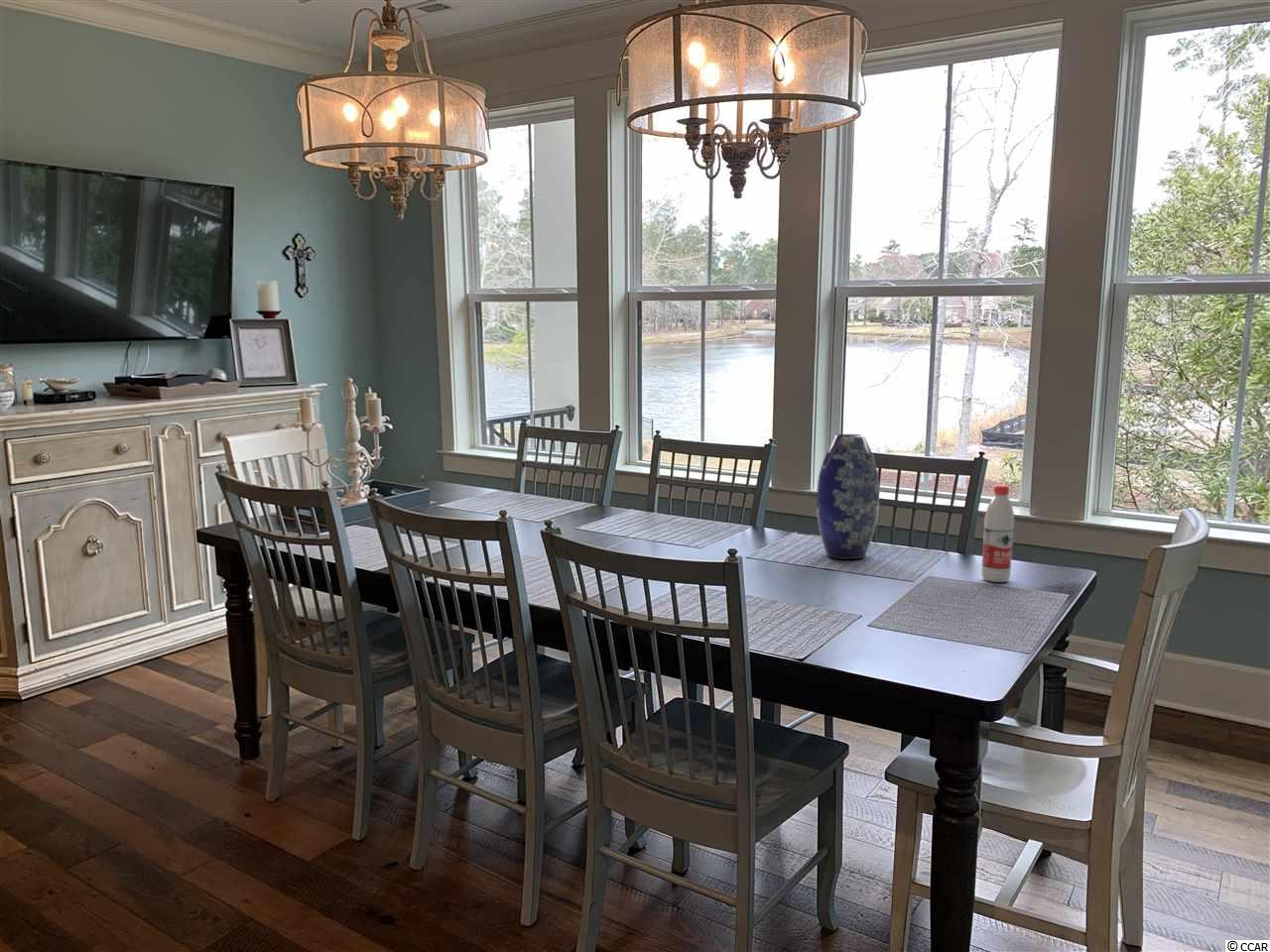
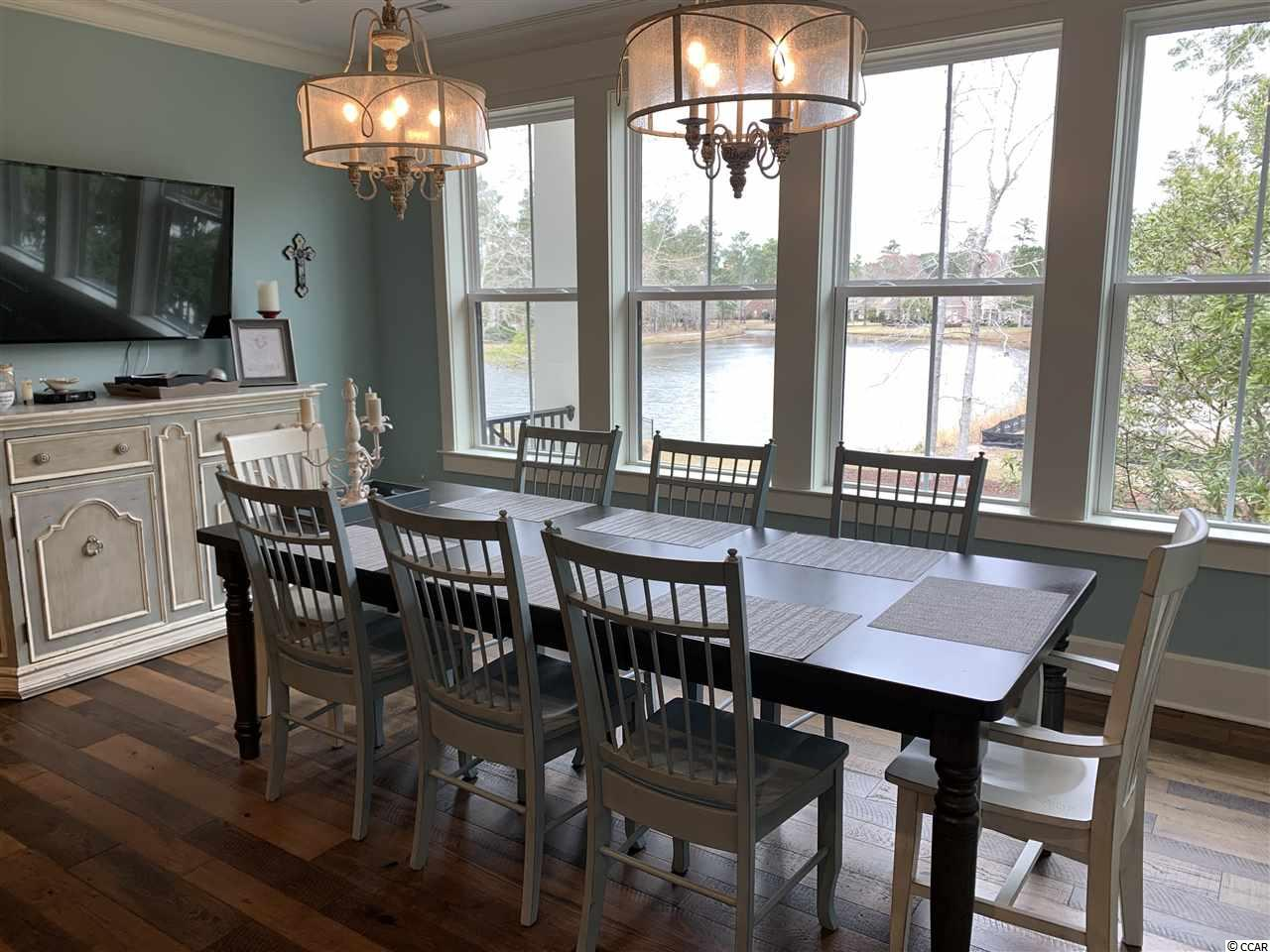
- vase (847, 496)
- water bottle (998, 533)
